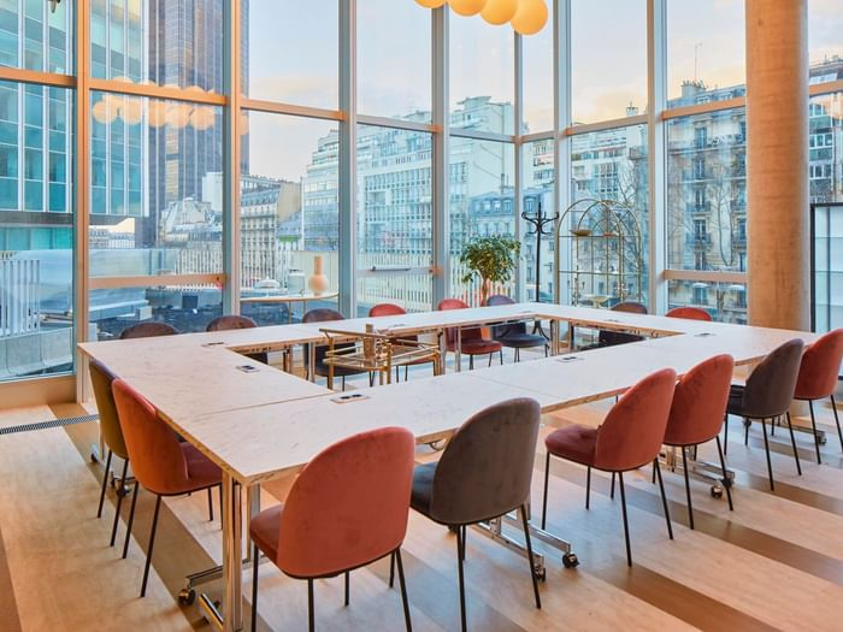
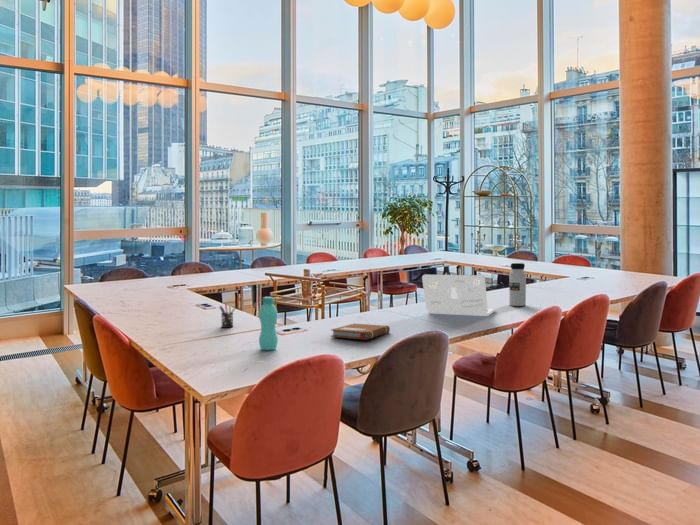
+ pen holder (228, 315)
+ notebook (360, 331)
+ bottle (268, 323)
+ laptop (459, 293)
+ water bottle (517, 284)
